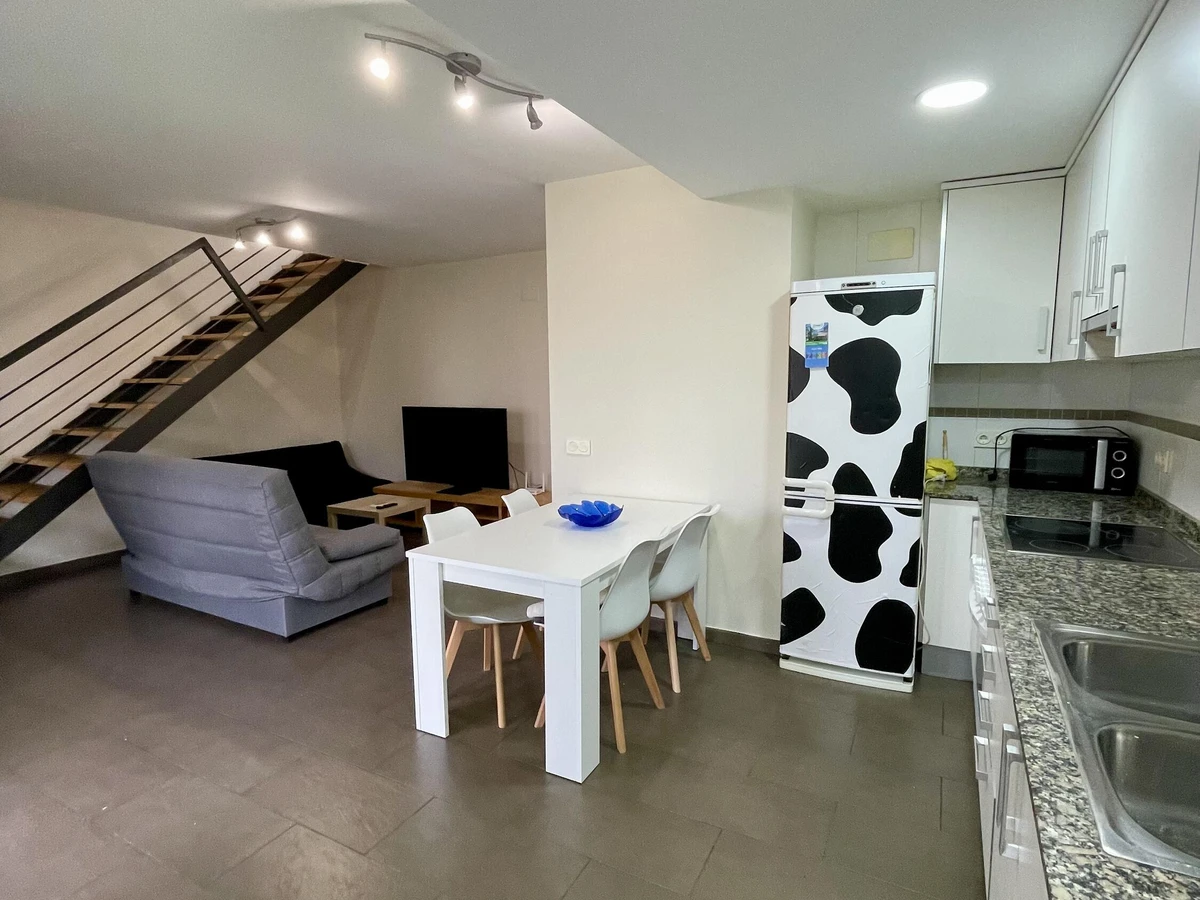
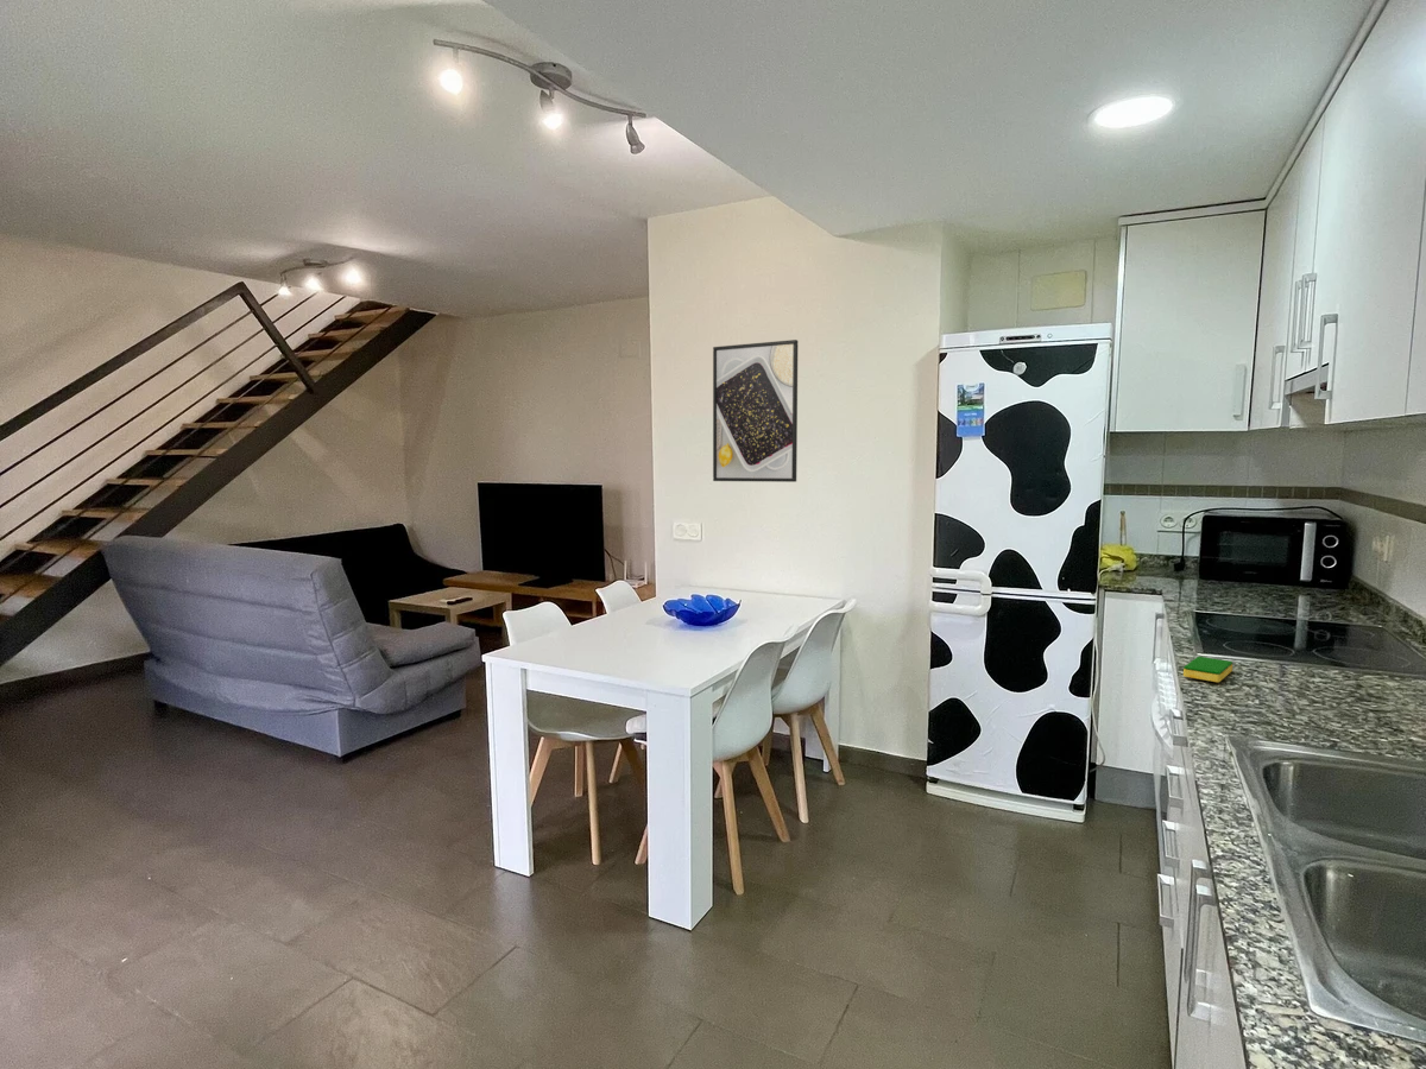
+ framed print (753, 412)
+ dish sponge (1207, 669)
